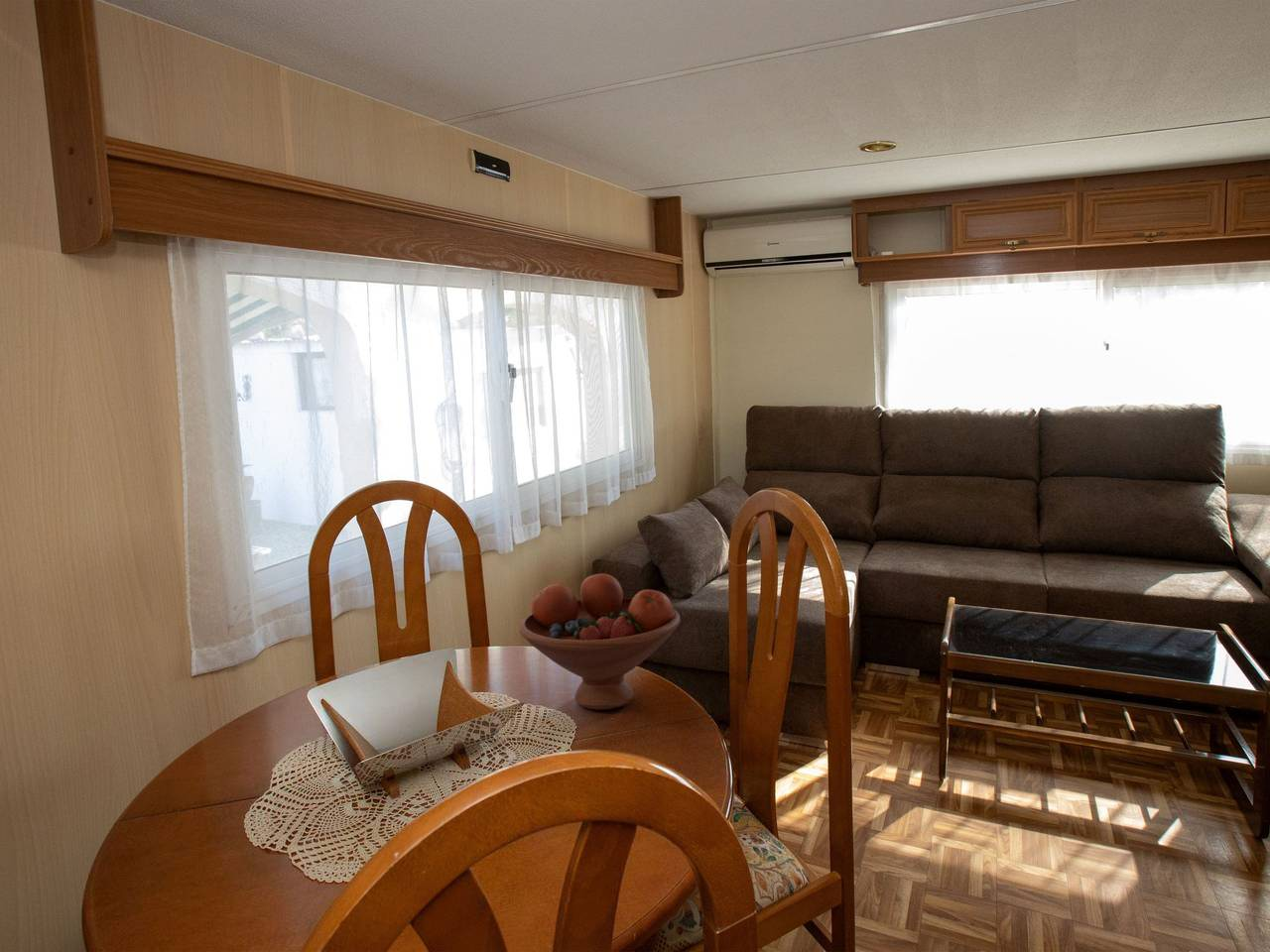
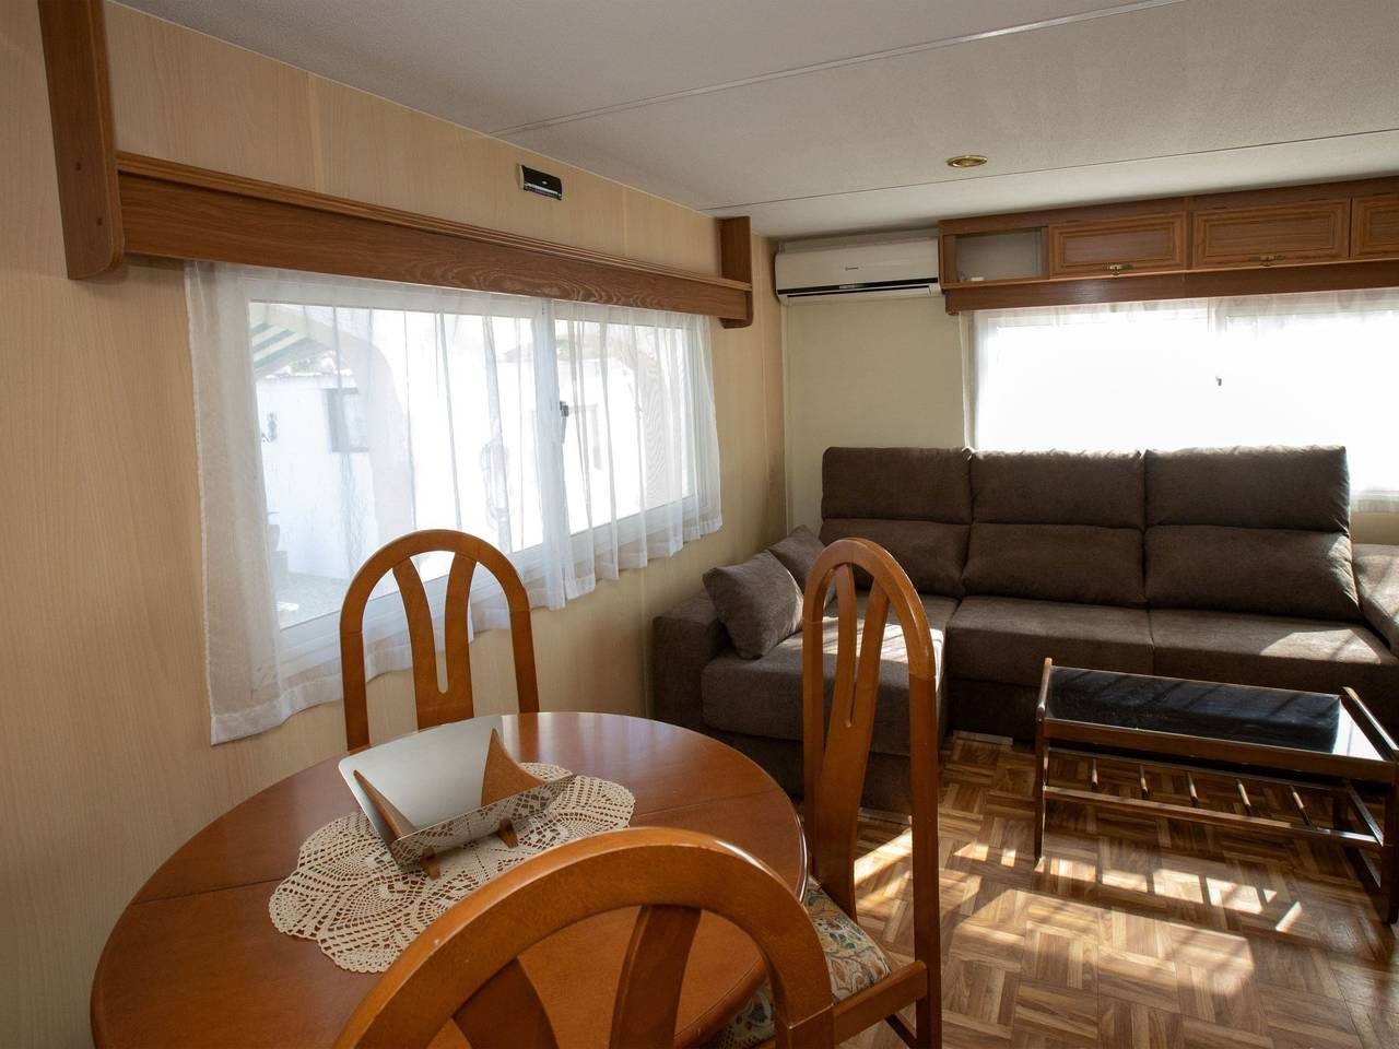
- fruit bowl (601, 643)
